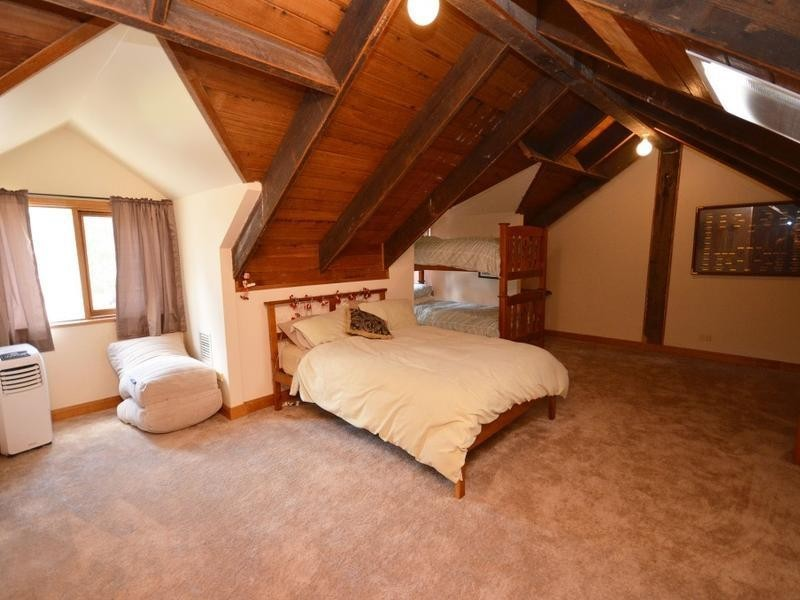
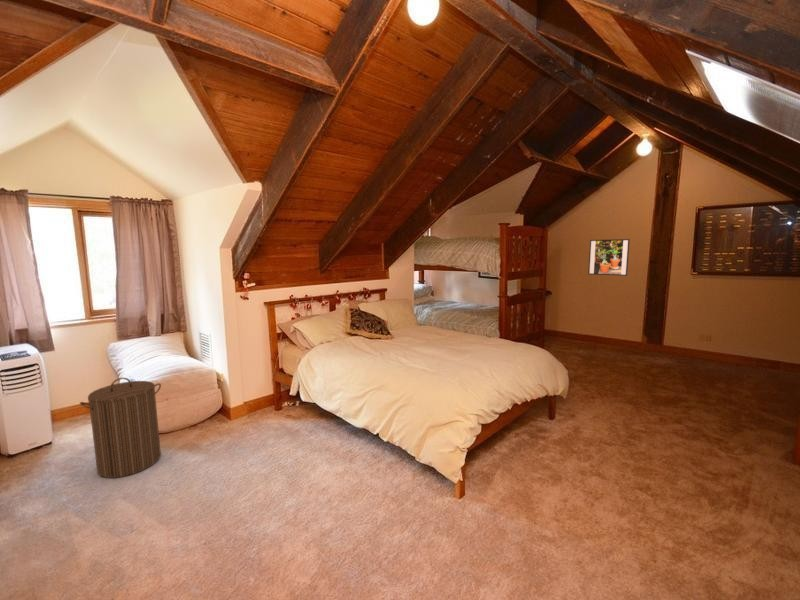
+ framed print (608, 257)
+ laundry hamper (125, 420)
